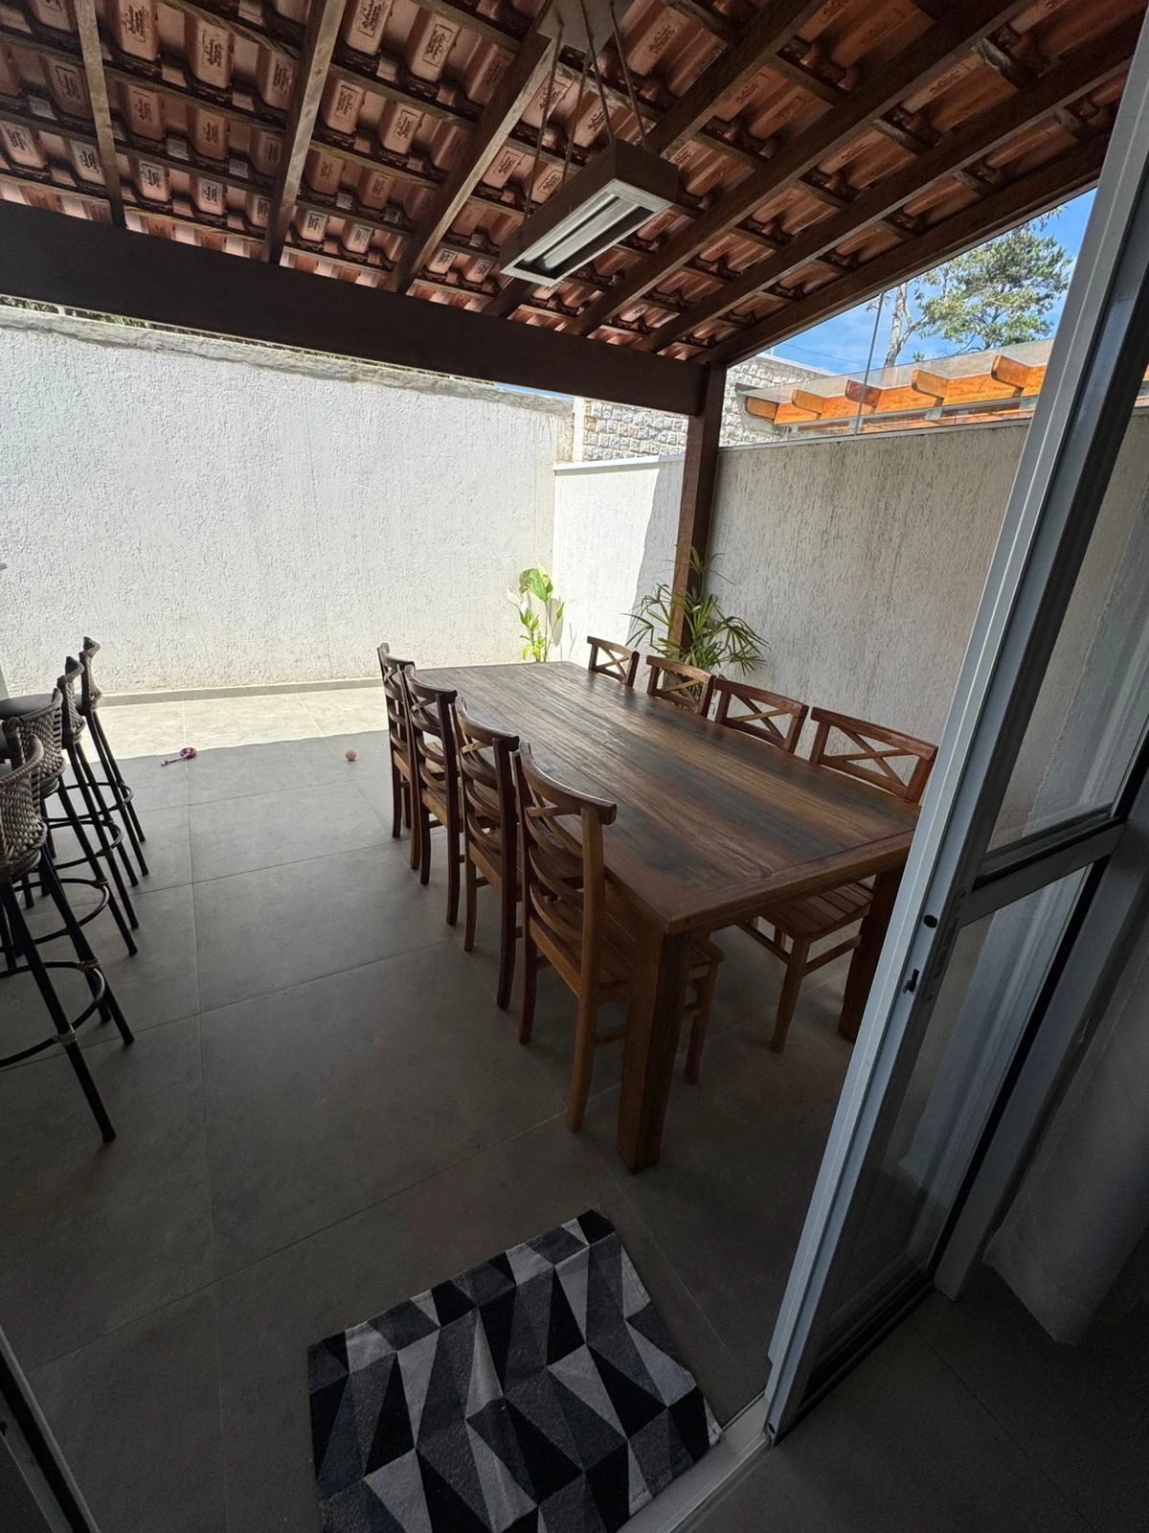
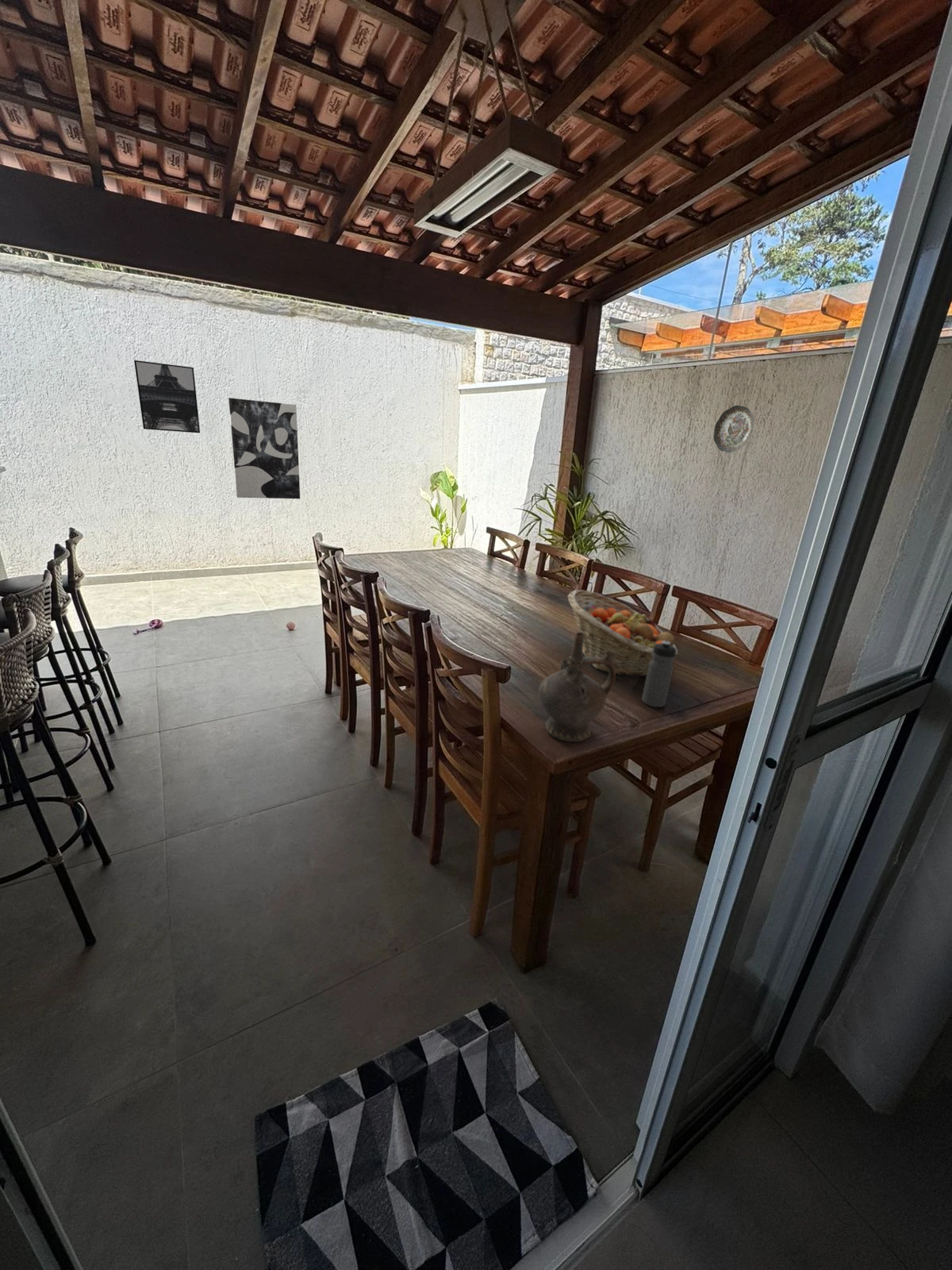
+ ceremonial vessel (577, 683)
+ decorative plate (734, 429)
+ wall art (266, 451)
+ water bottle (659, 672)
+ fruit basket (619, 630)
+ wall art (168, 398)
